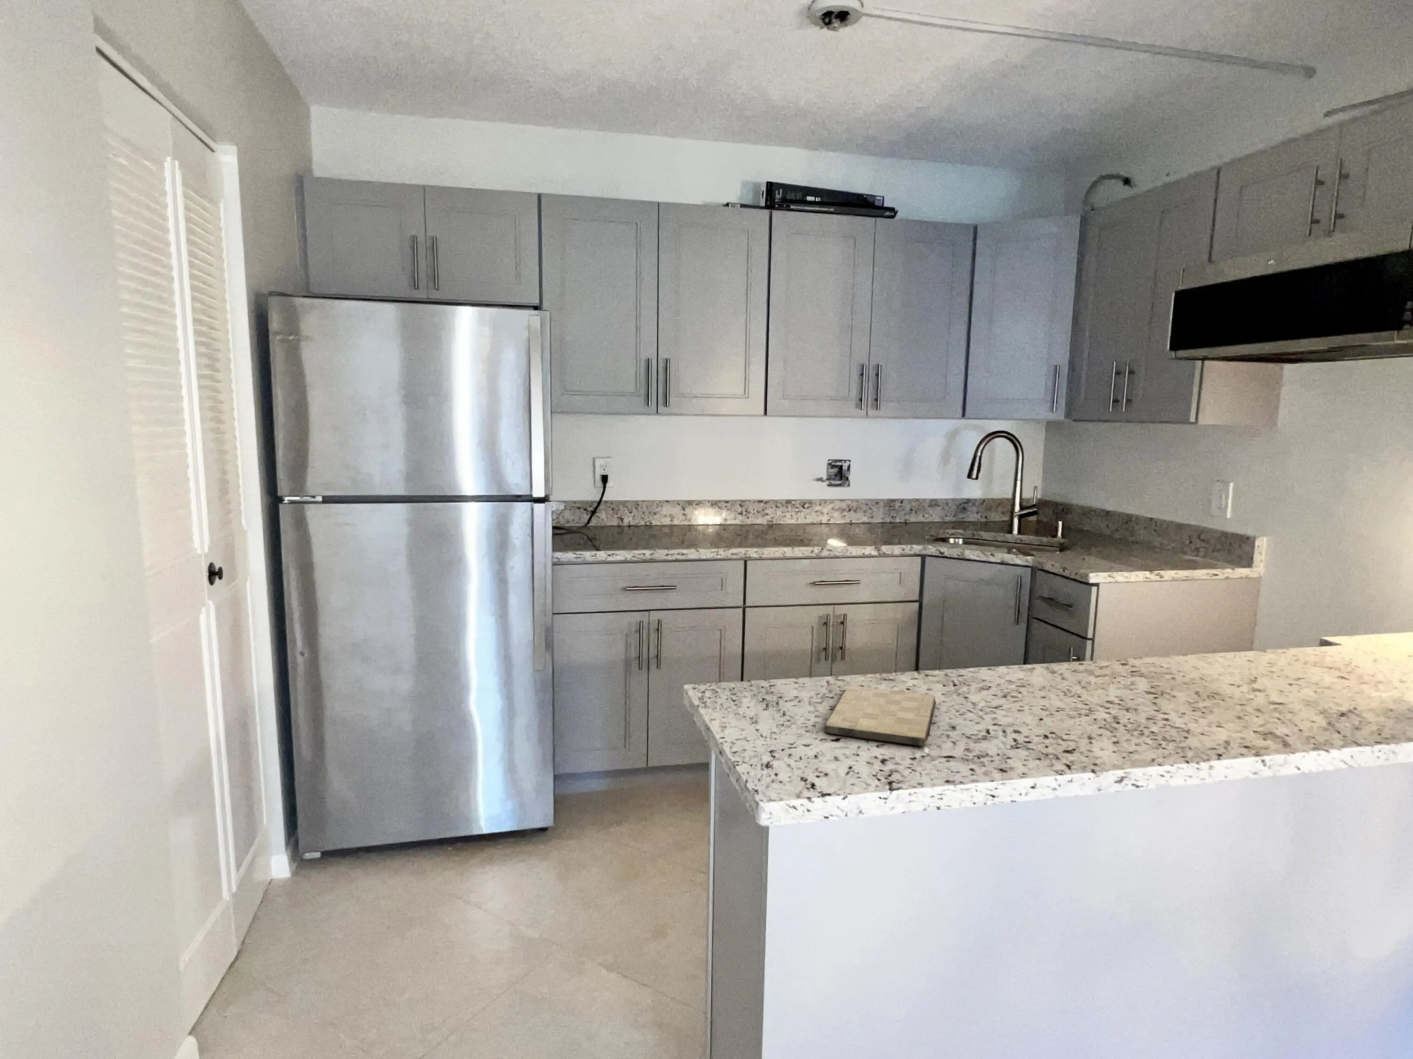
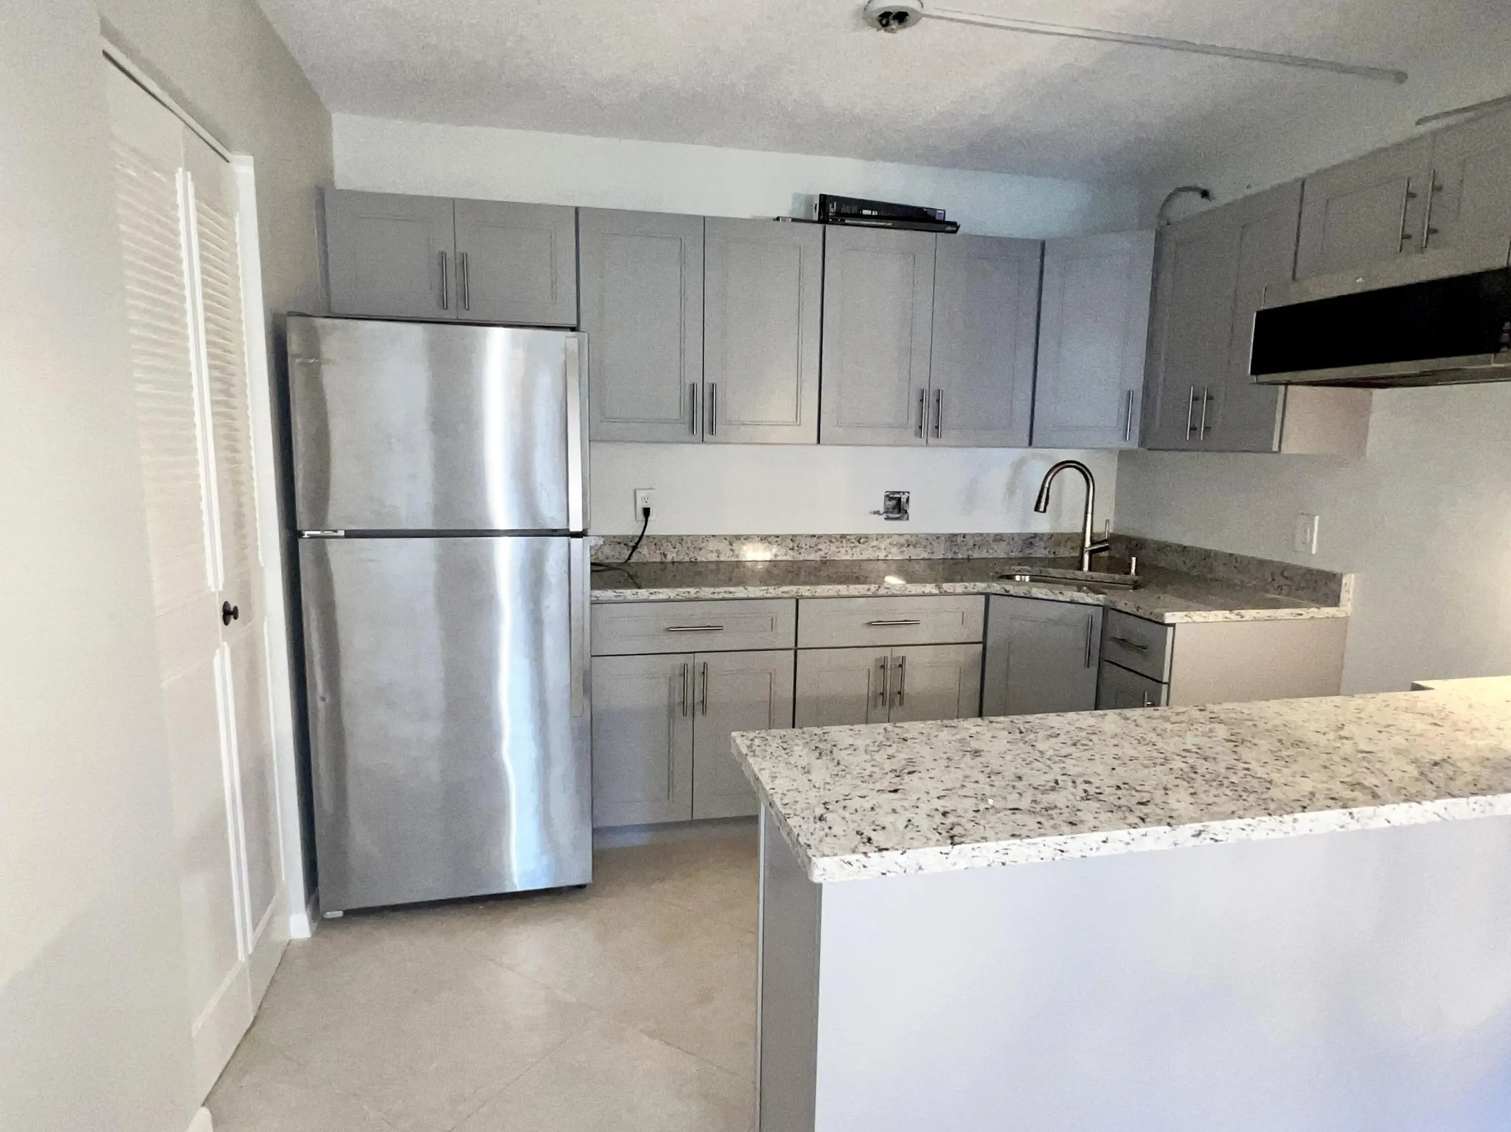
- cutting board (883, 713)
